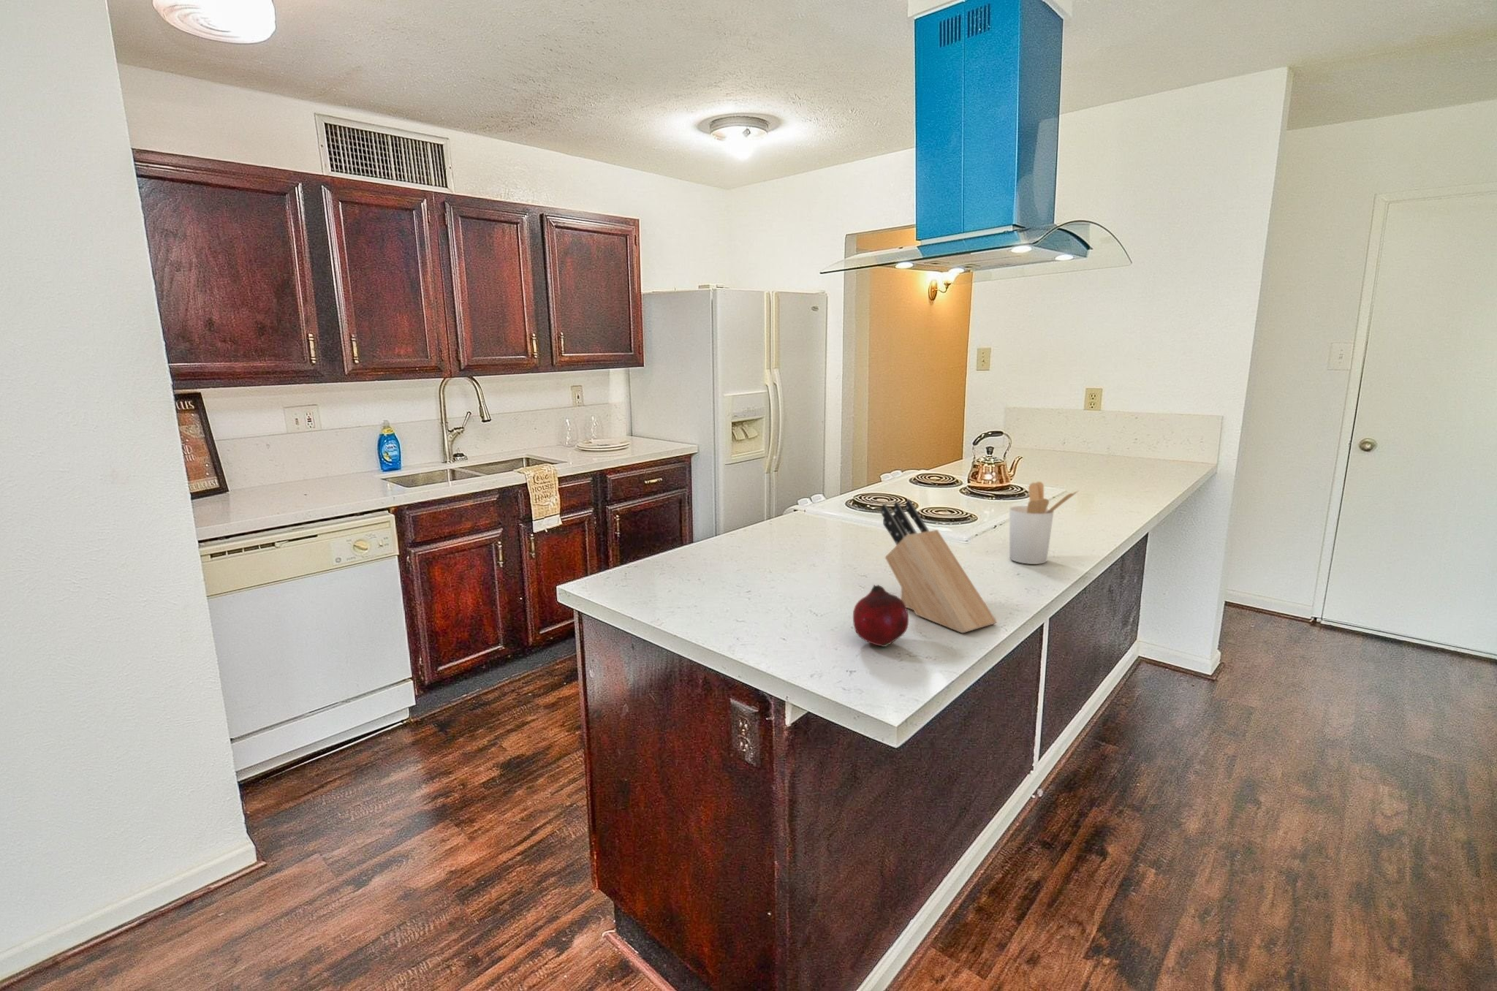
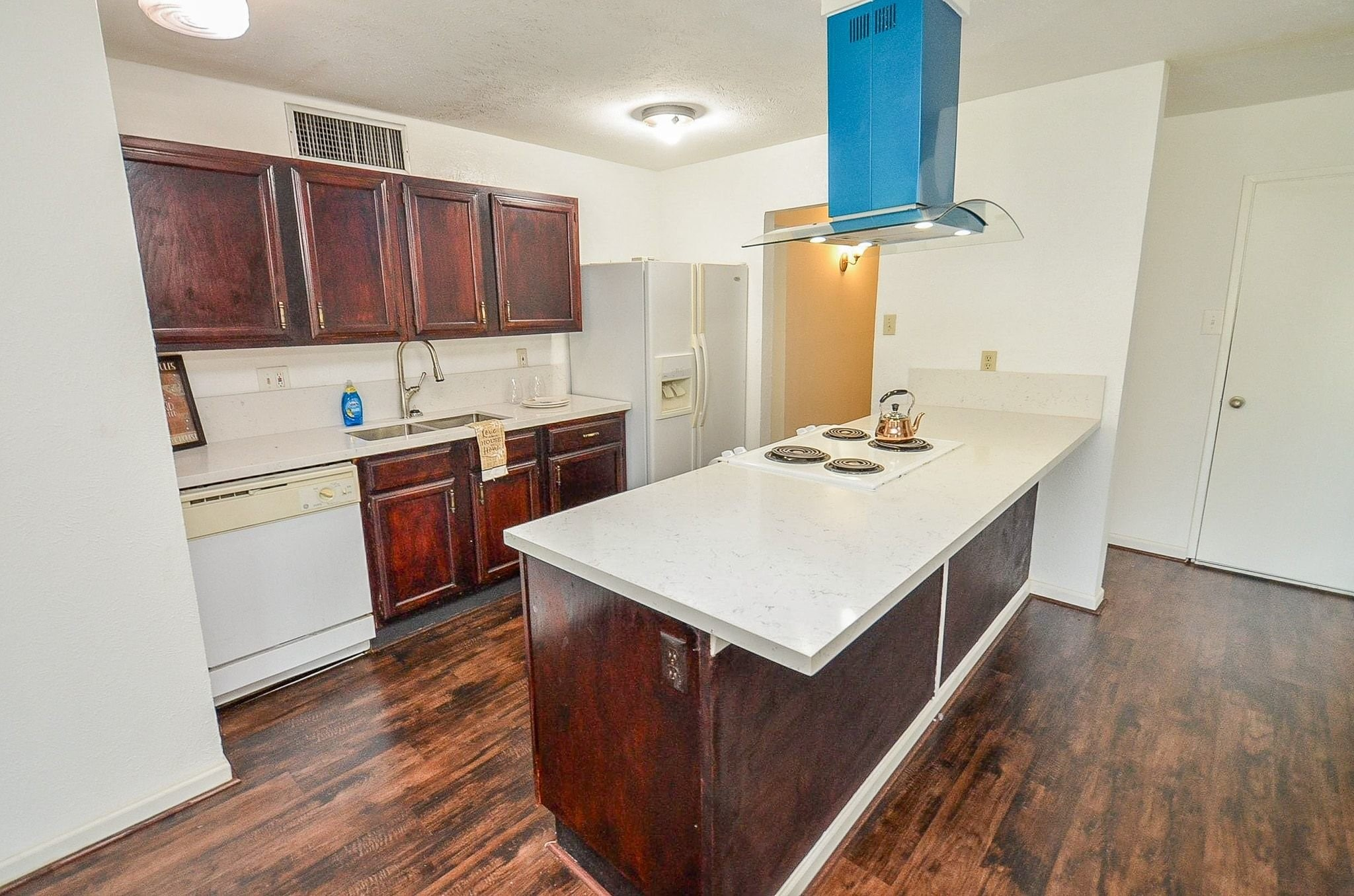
- fruit (879, 615)
- knife block (932, 561)
- utensil holder (1043, 523)
